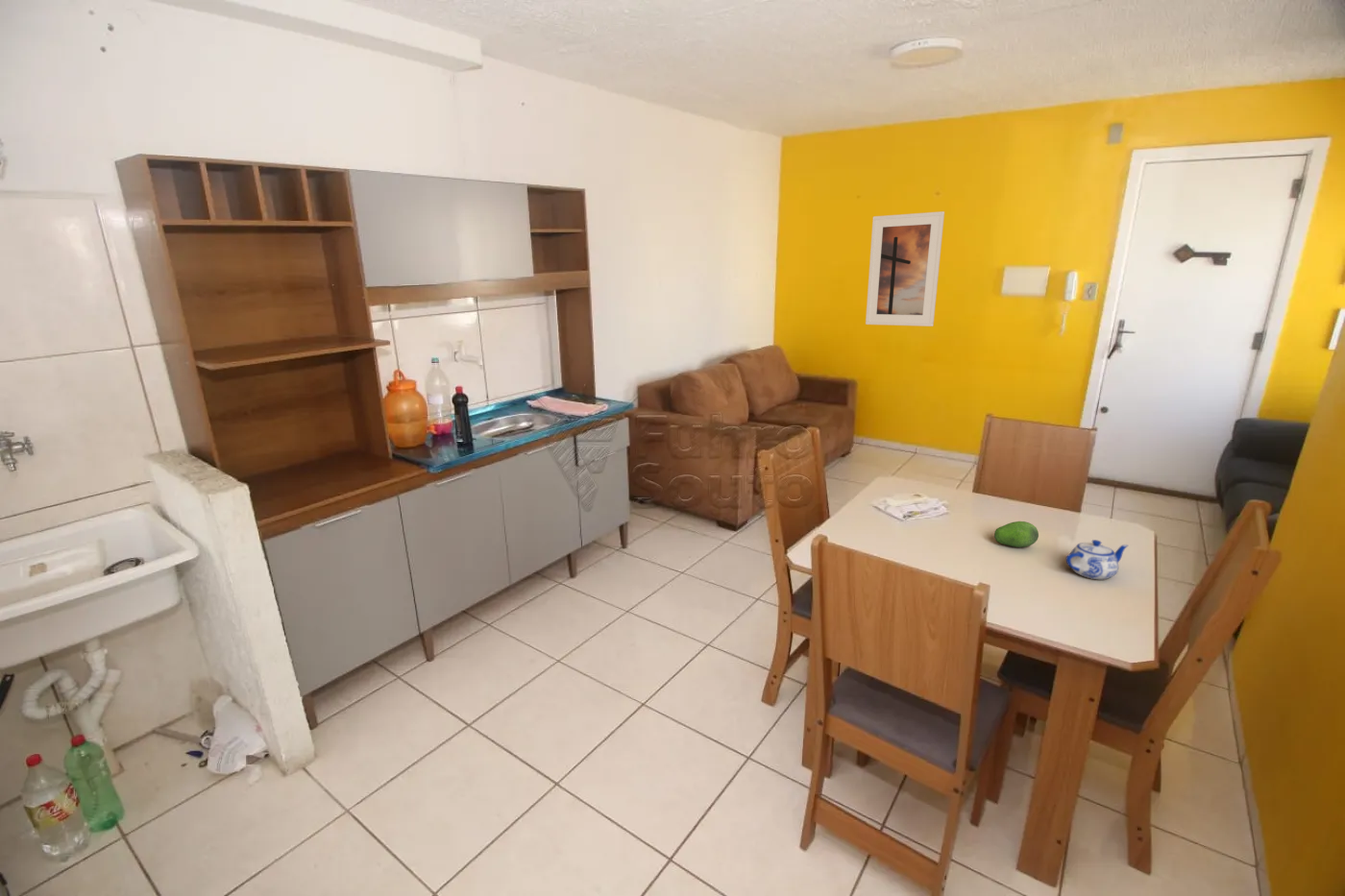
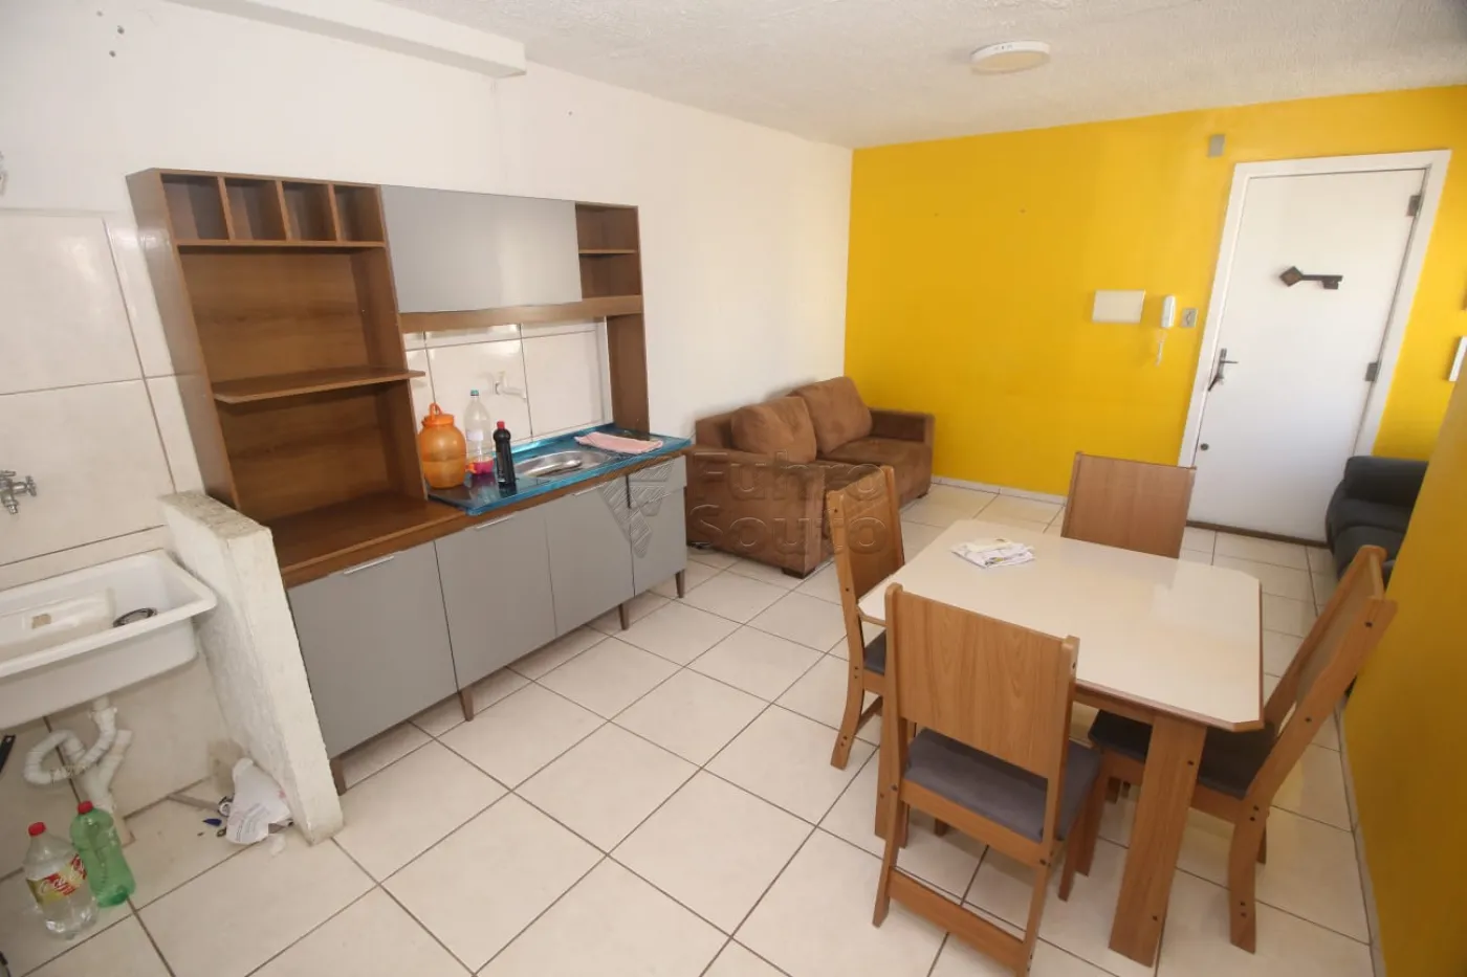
- teapot (1096, 556)
- fruit (1016, 534)
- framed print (902, 271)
